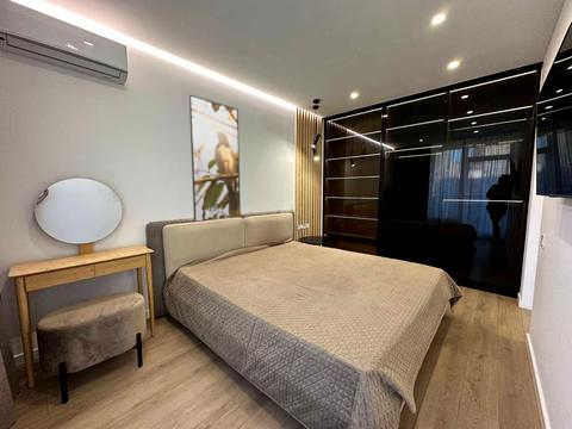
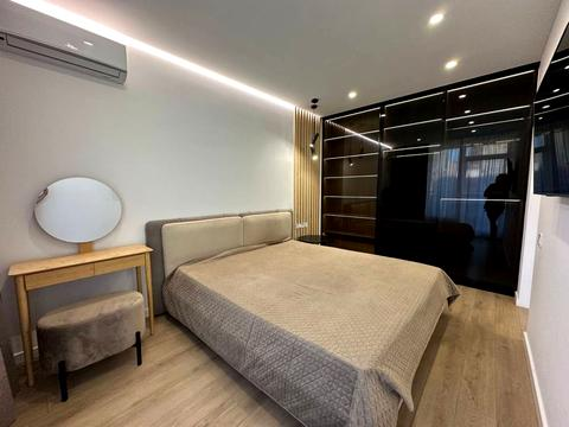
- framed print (217, 163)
